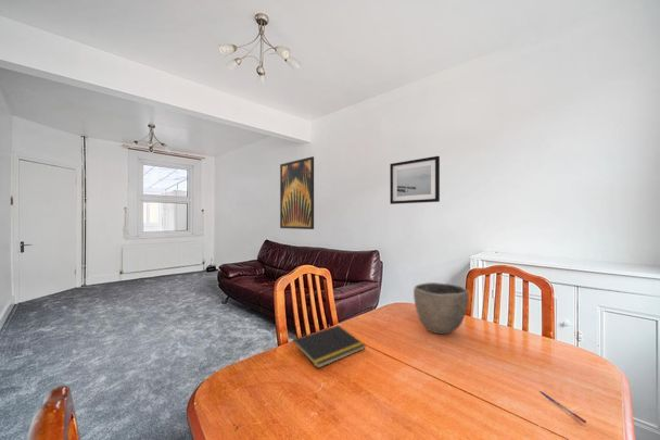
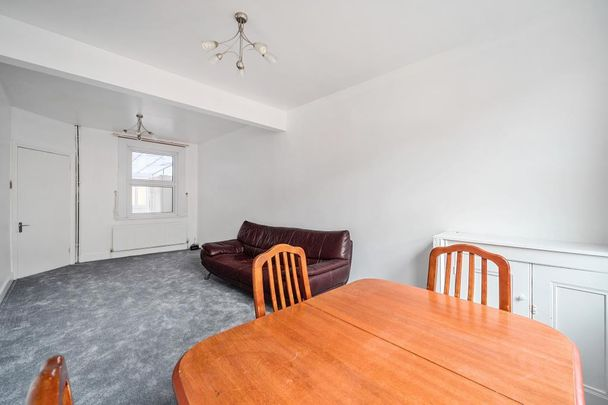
- notepad (329, 343)
- wall art (412, 181)
- bowl (440, 309)
- wall art (295, 194)
- pen (560, 405)
